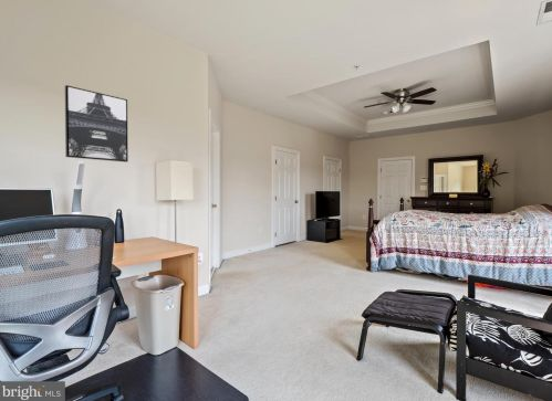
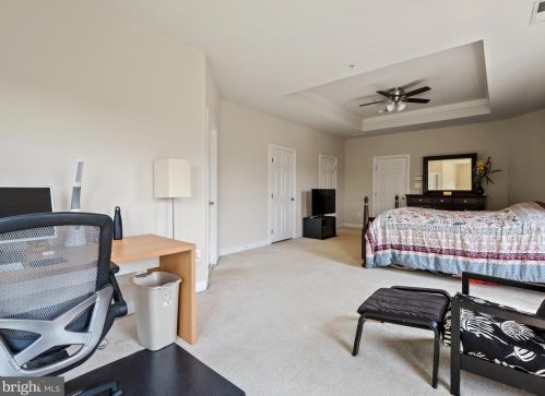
- wall art (98, 126)
